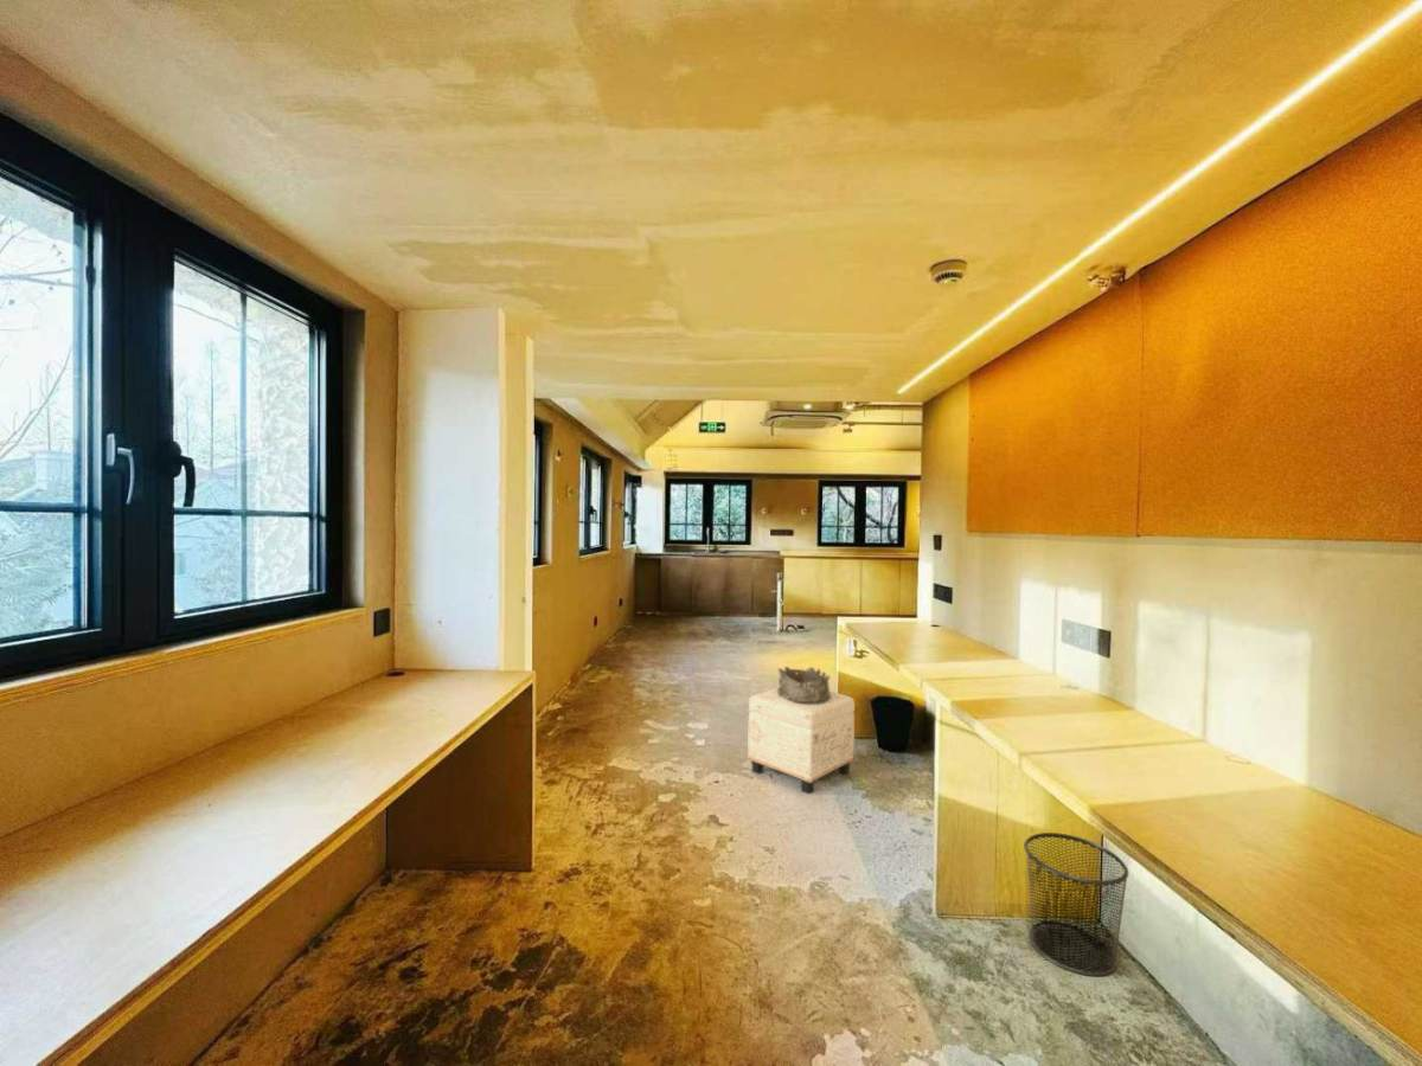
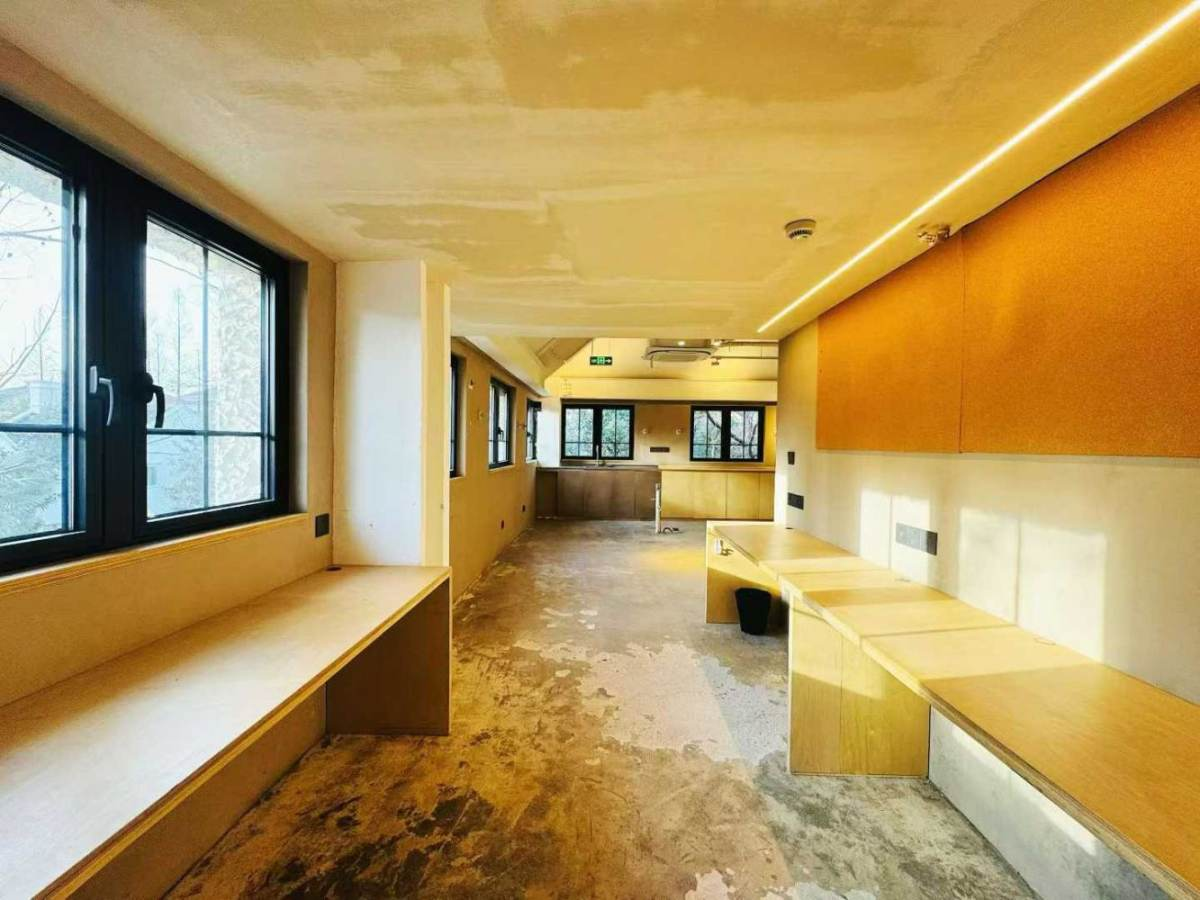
- ottoman (801, 732)
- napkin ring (803, 682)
- waste bin (1072, 900)
